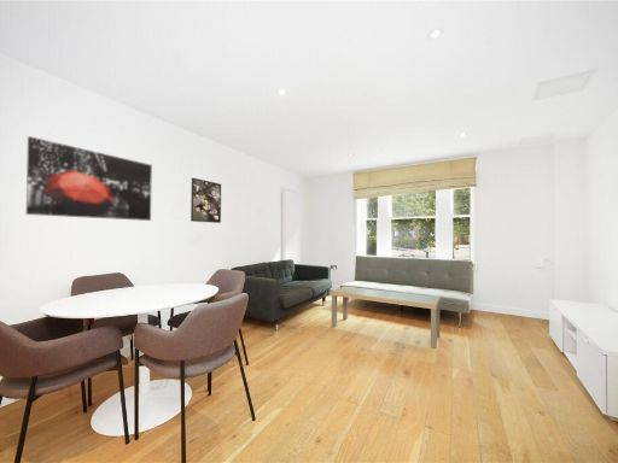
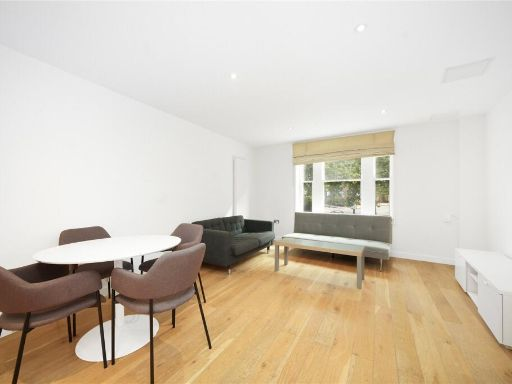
- wall art (99, 184)
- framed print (206, 201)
